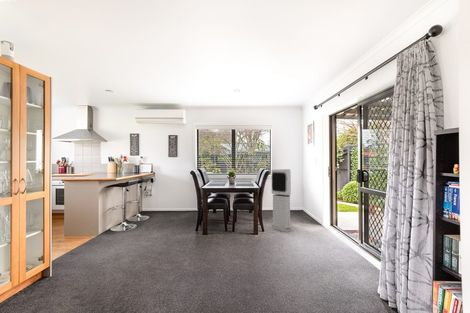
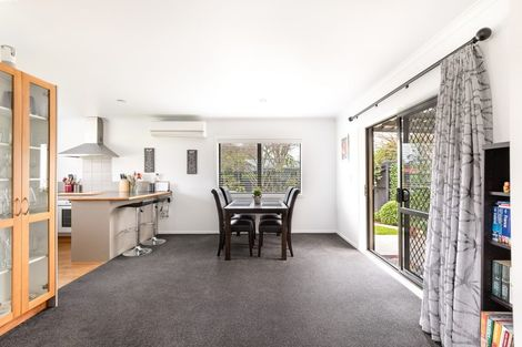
- air purifier (284, 198)
